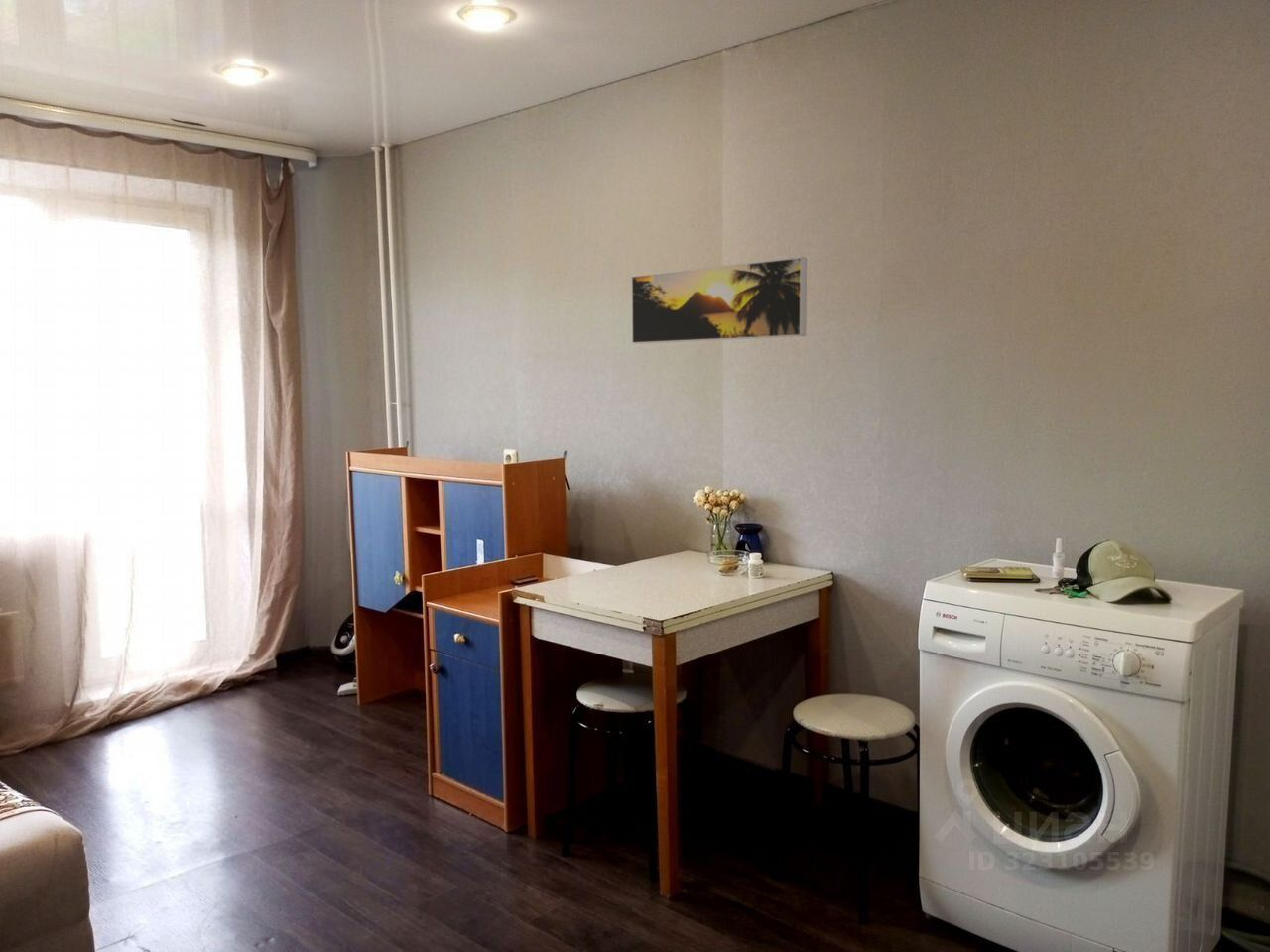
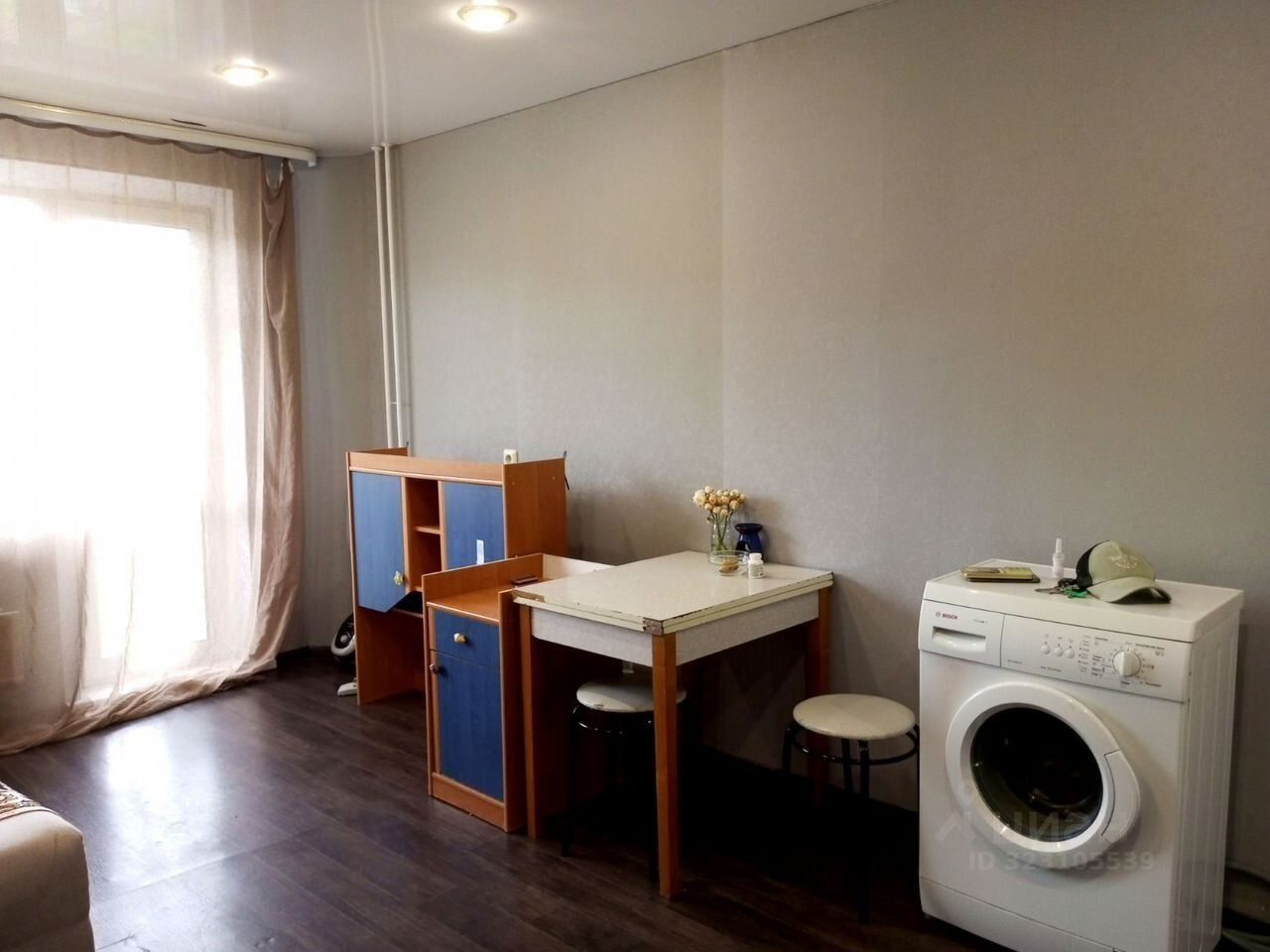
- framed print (712, 303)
